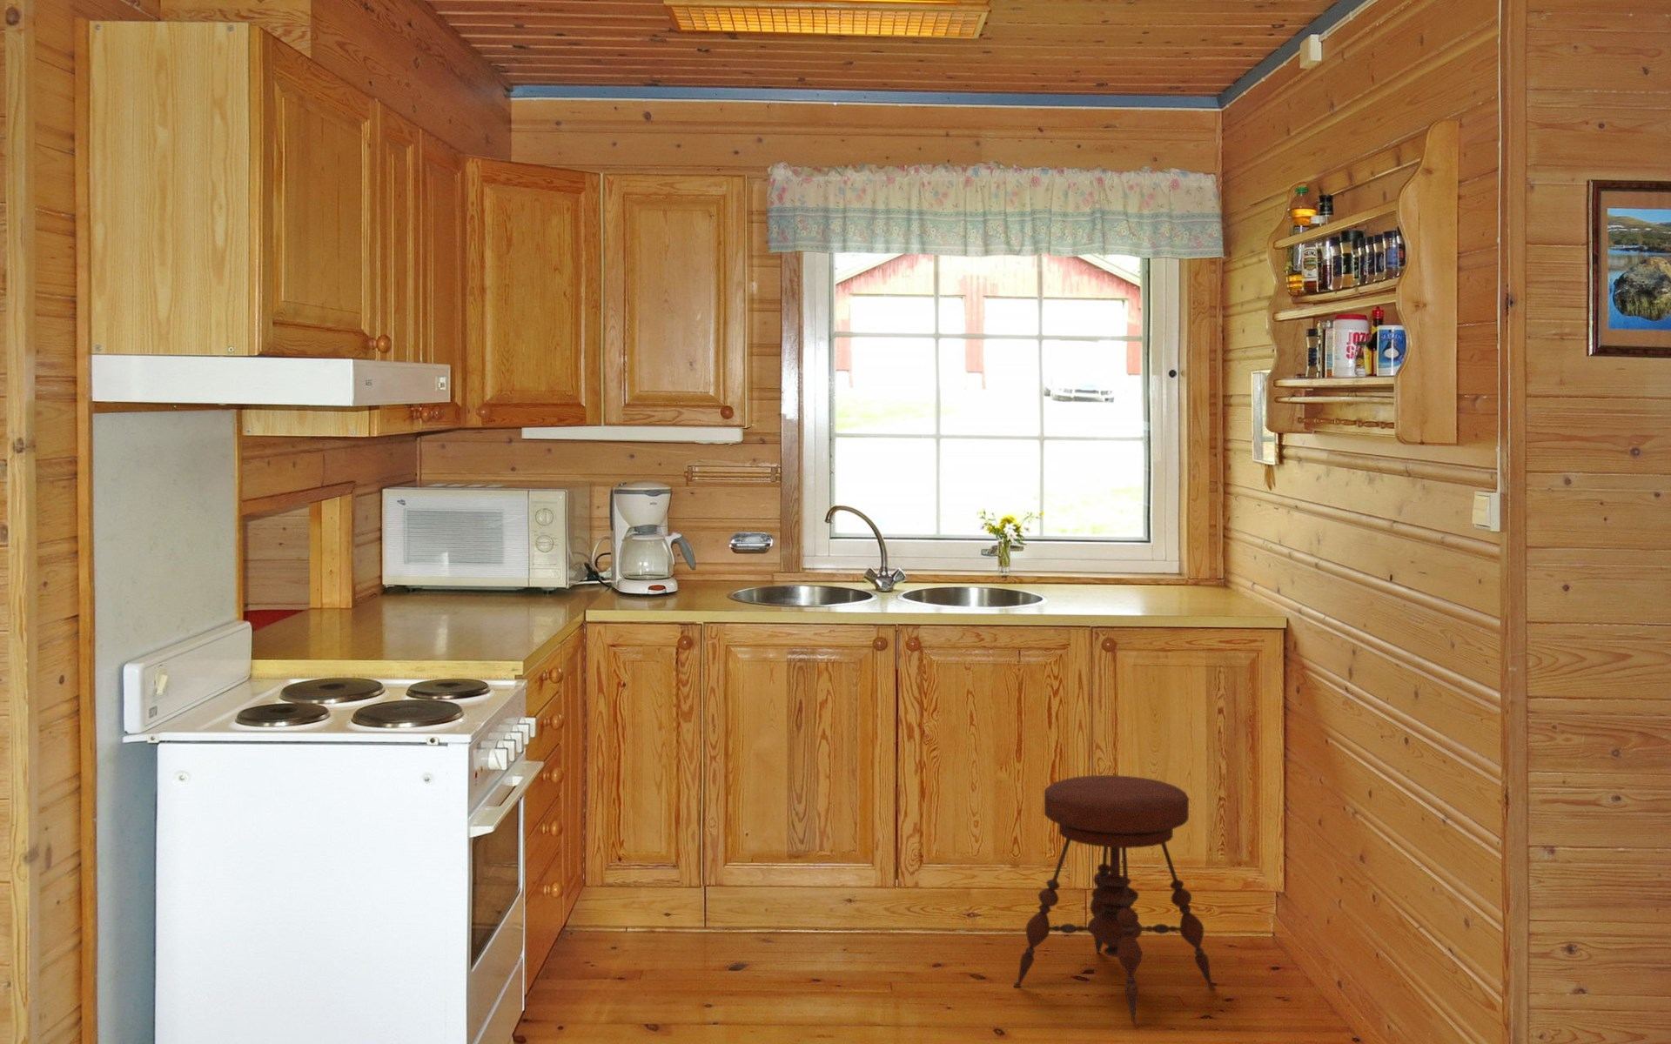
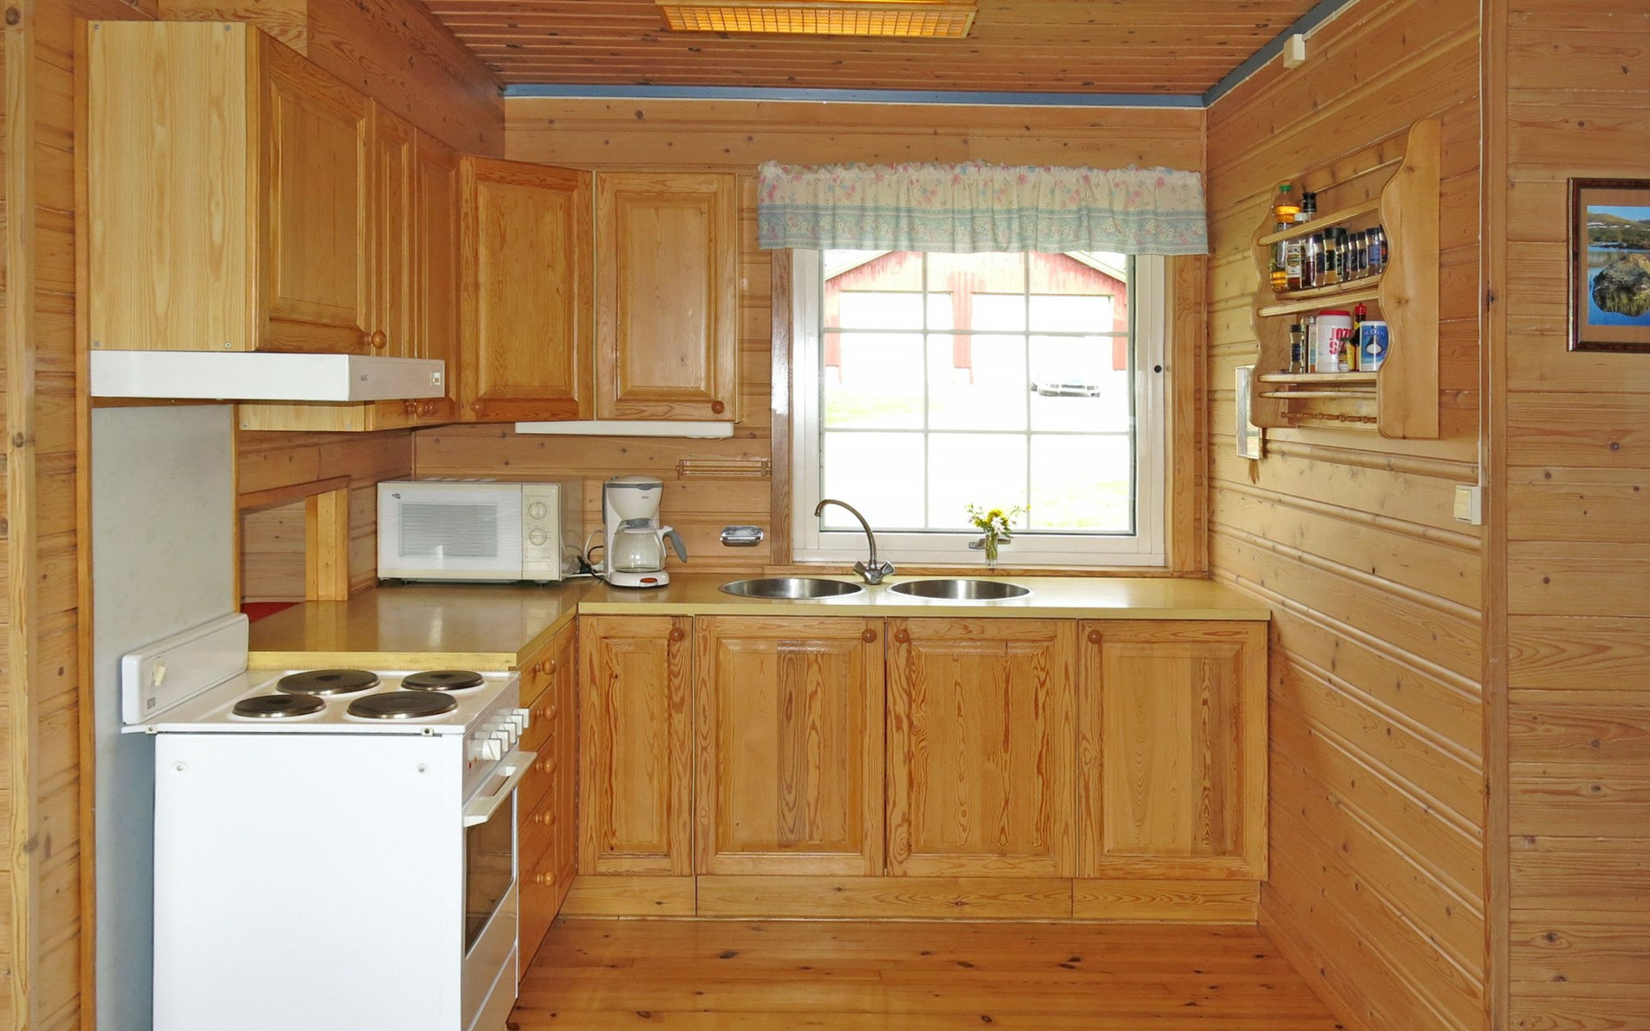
- stool (1115, 885)
